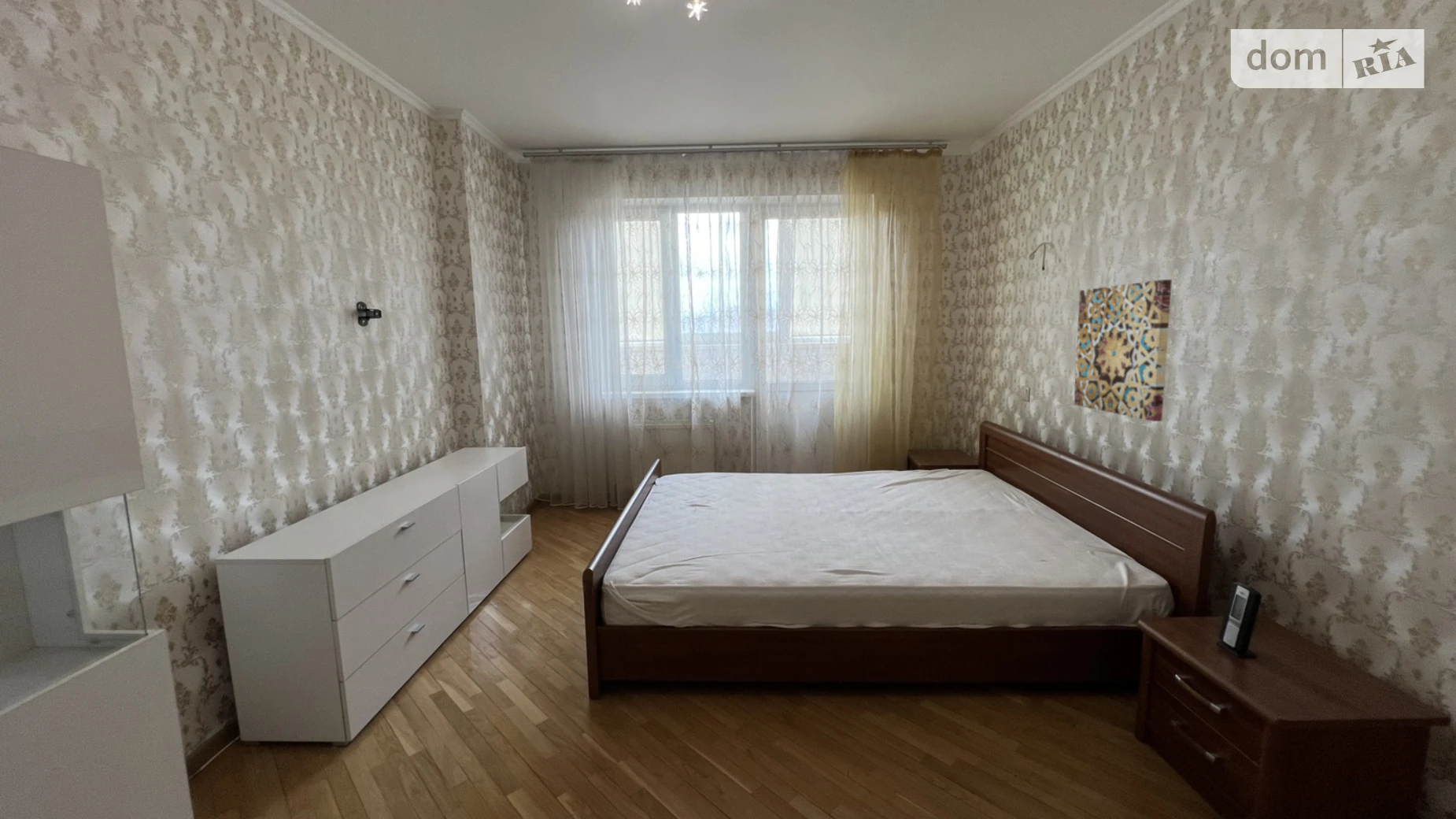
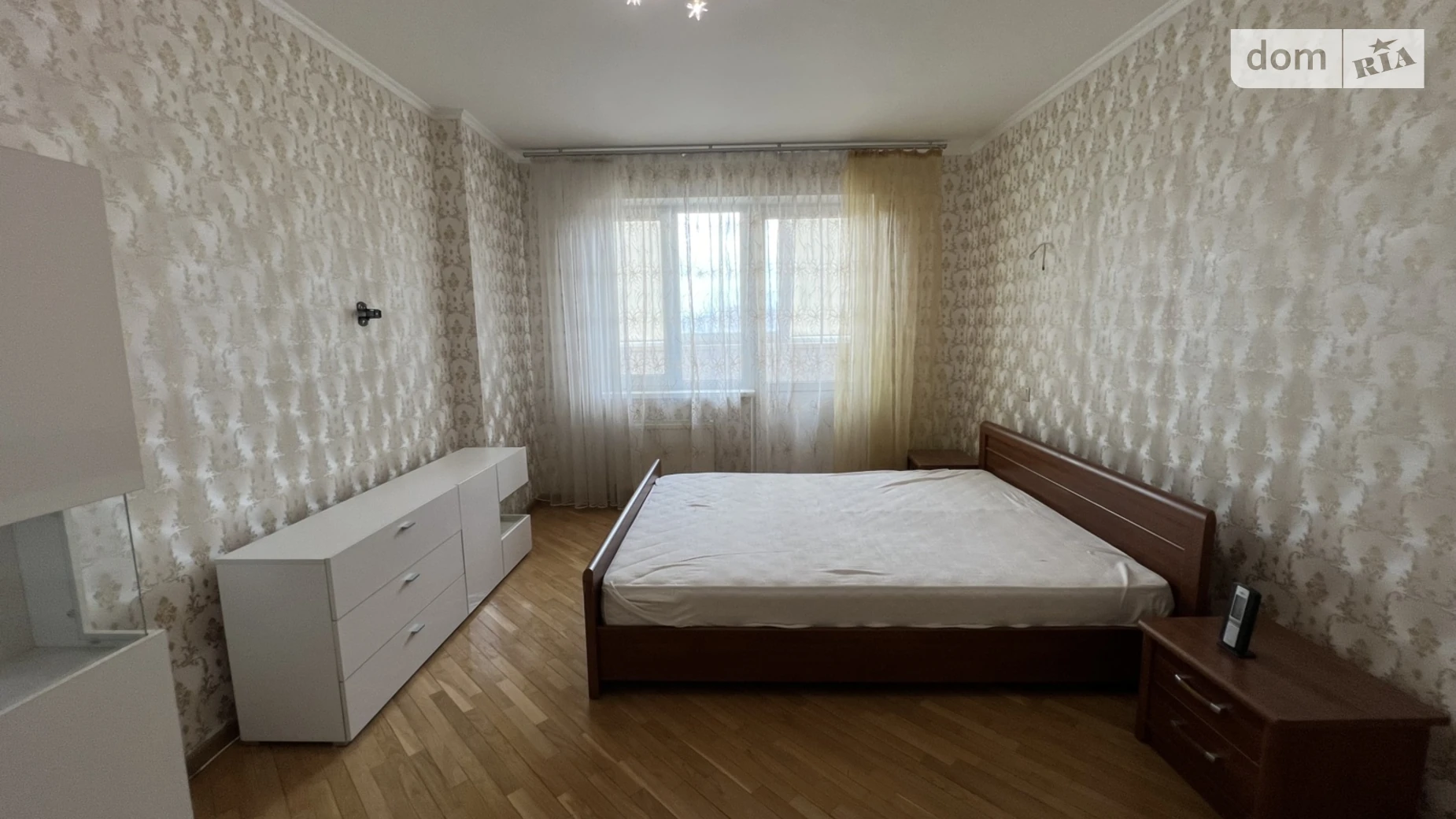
- wall art (1117, 350)
